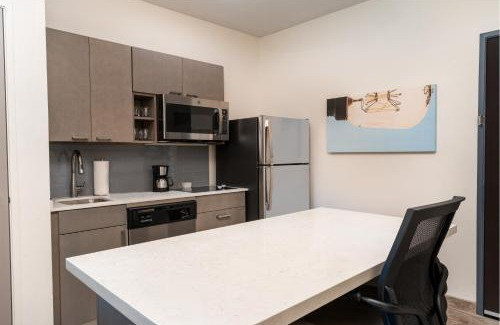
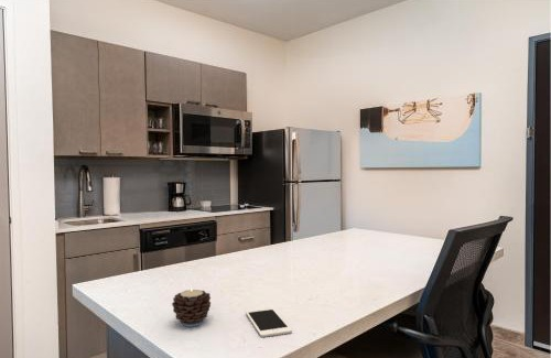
+ candle (192, 304)
+ cell phone (267, 321)
